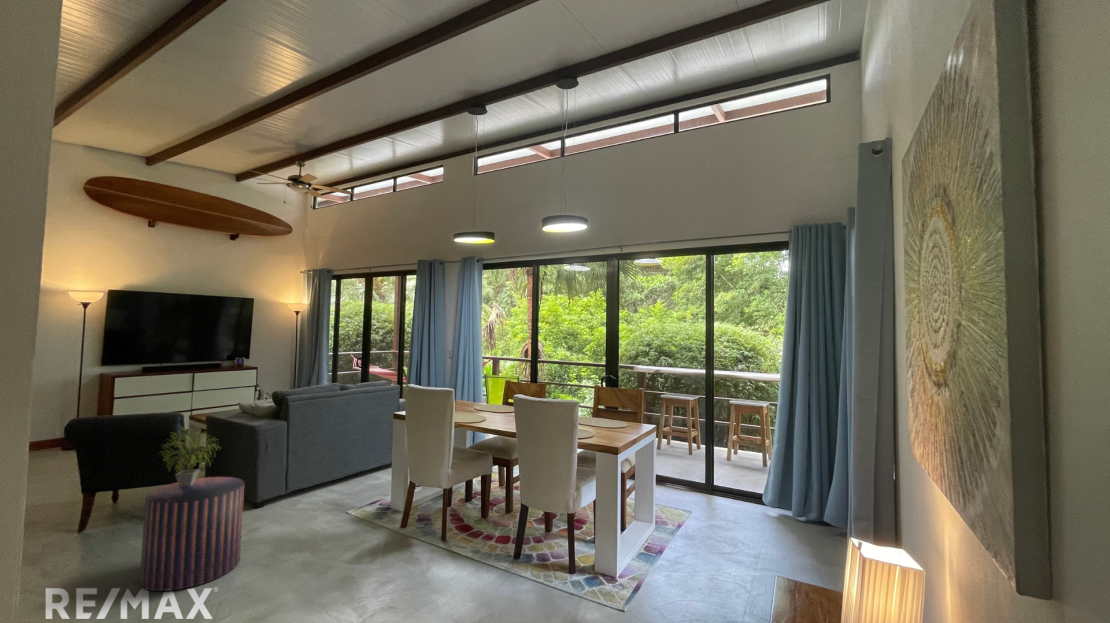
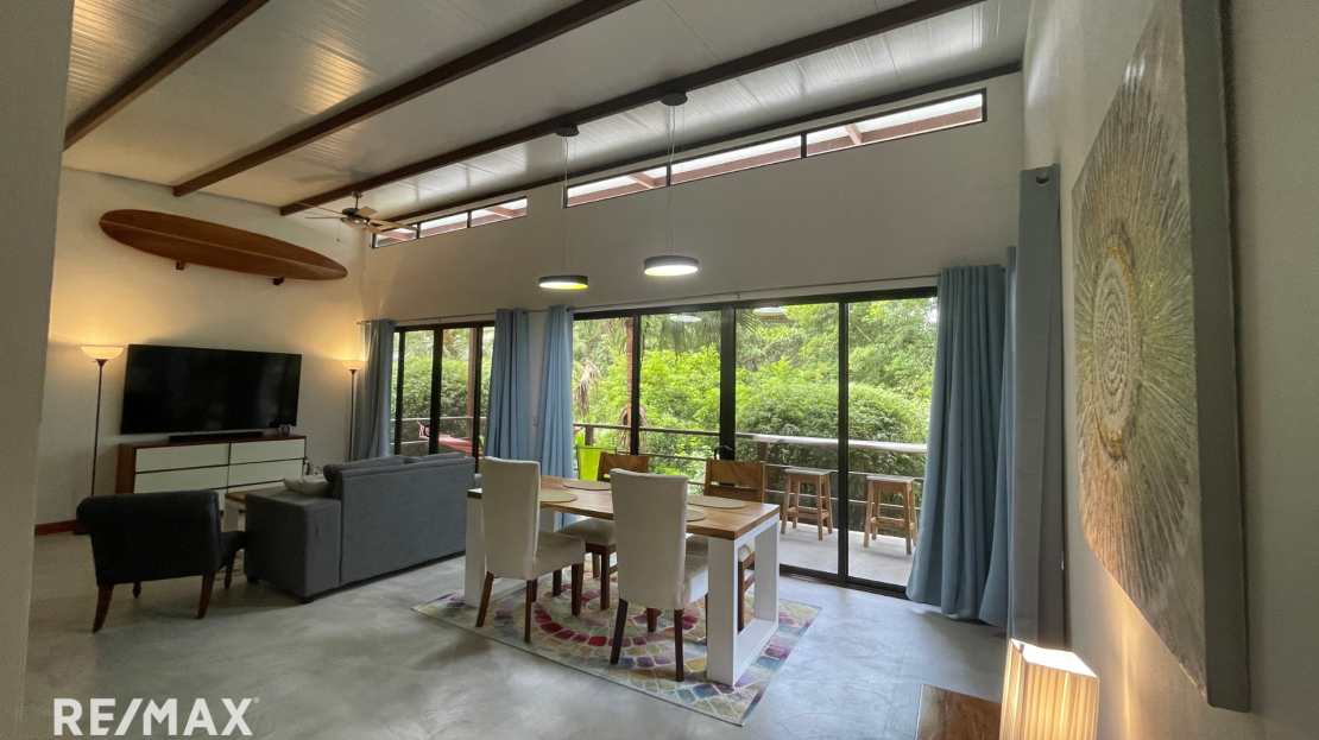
- potted plant (191, 454)
- stool (195, 528)
